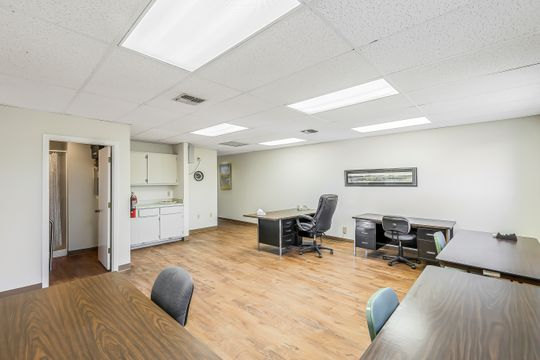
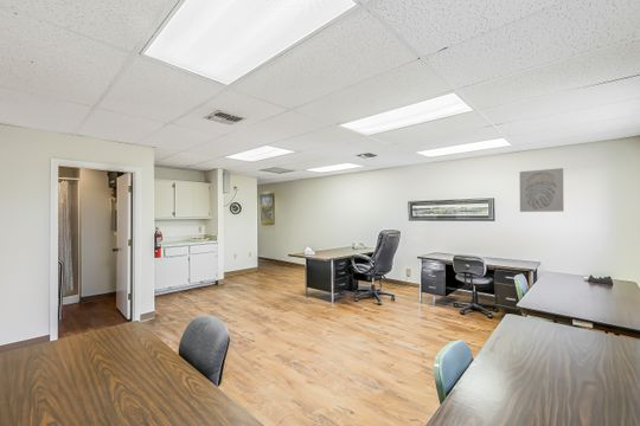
+ wall art (540, 191)
